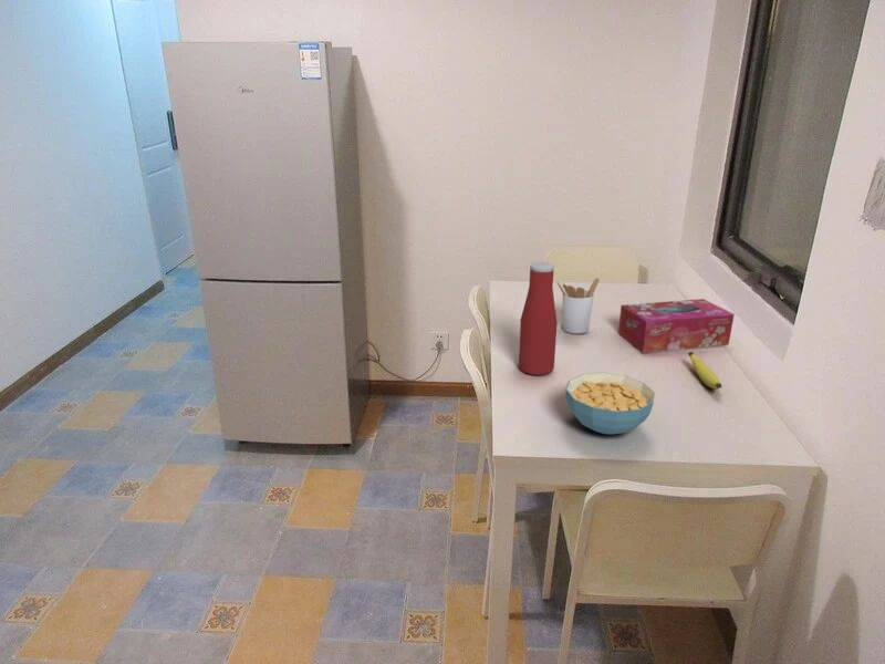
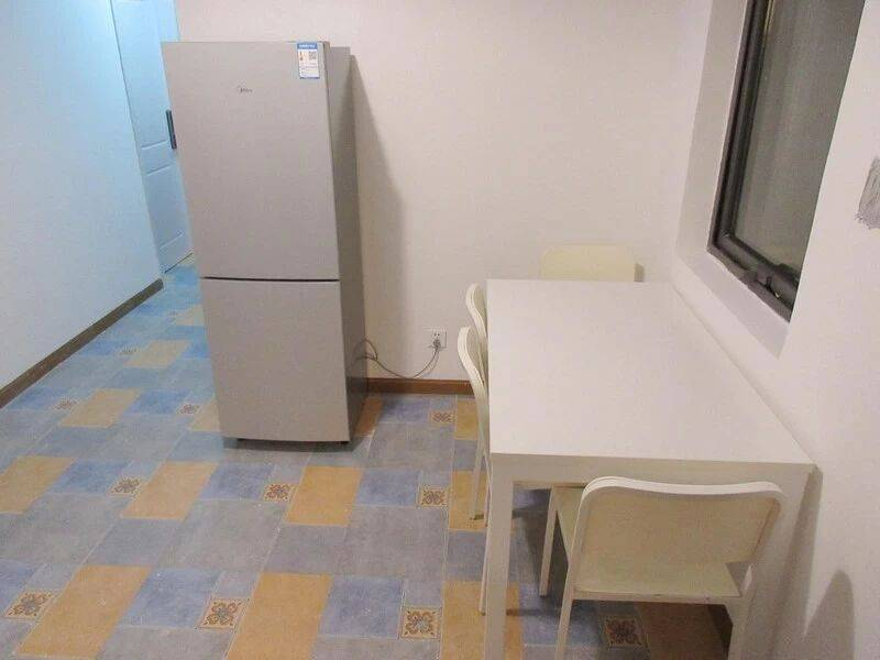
- bottle (539, 318)
- banana (708, 373)
- tissue box (674, 324)
- cereal bowl (607, 409)
- utensil holder (575, 304)
